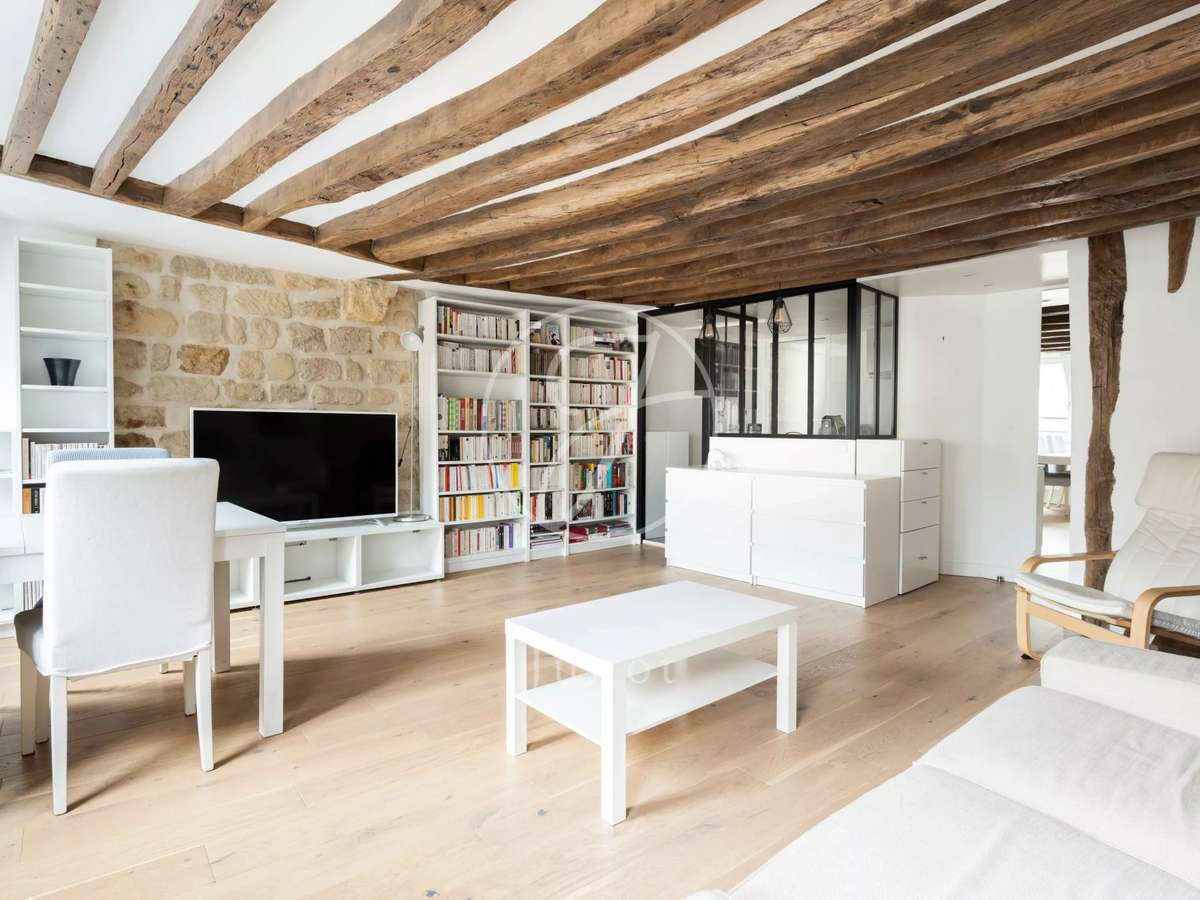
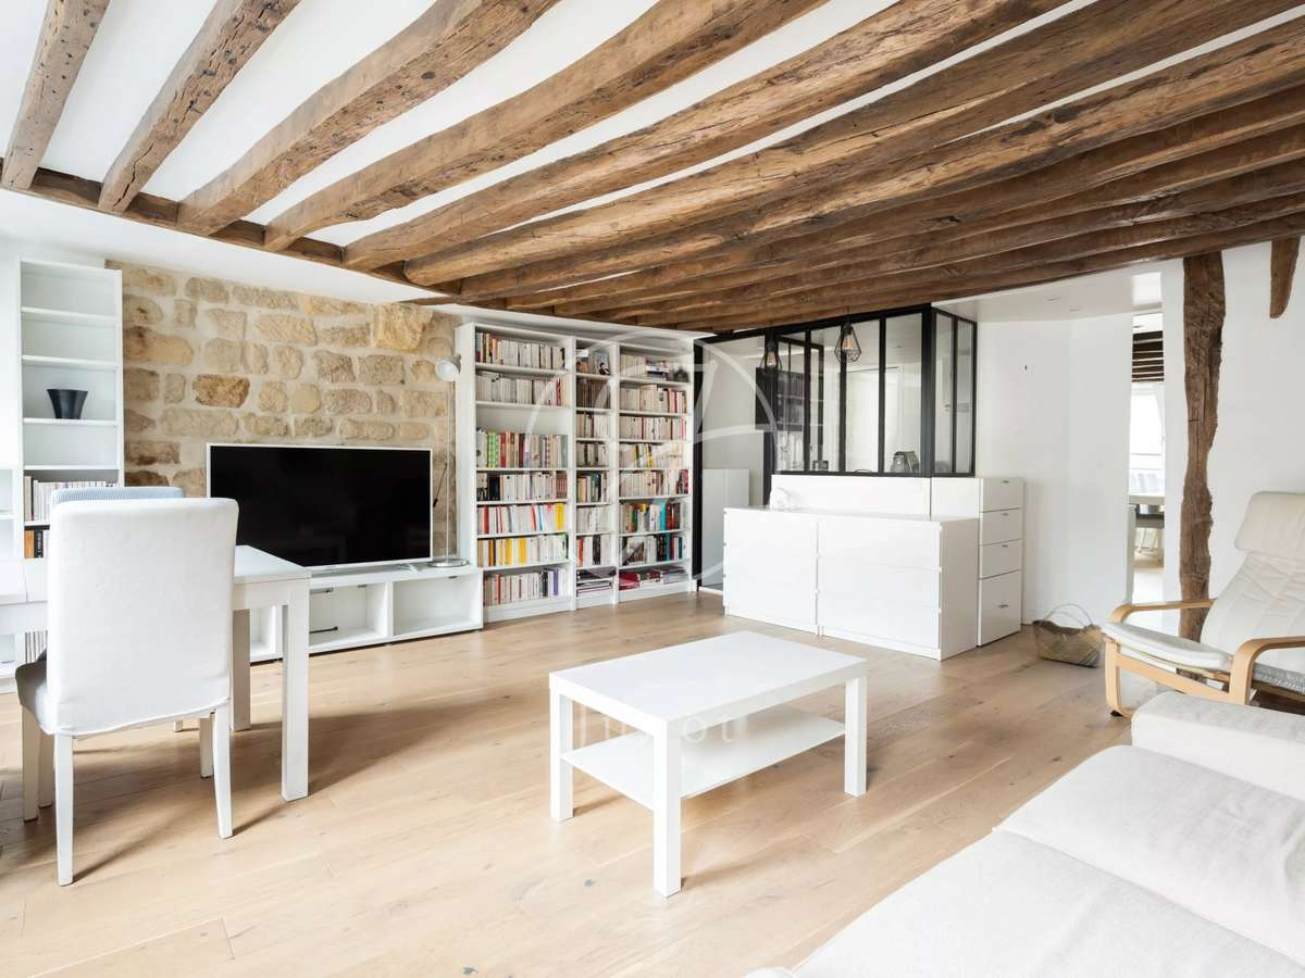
+ basket (1065, 634)
